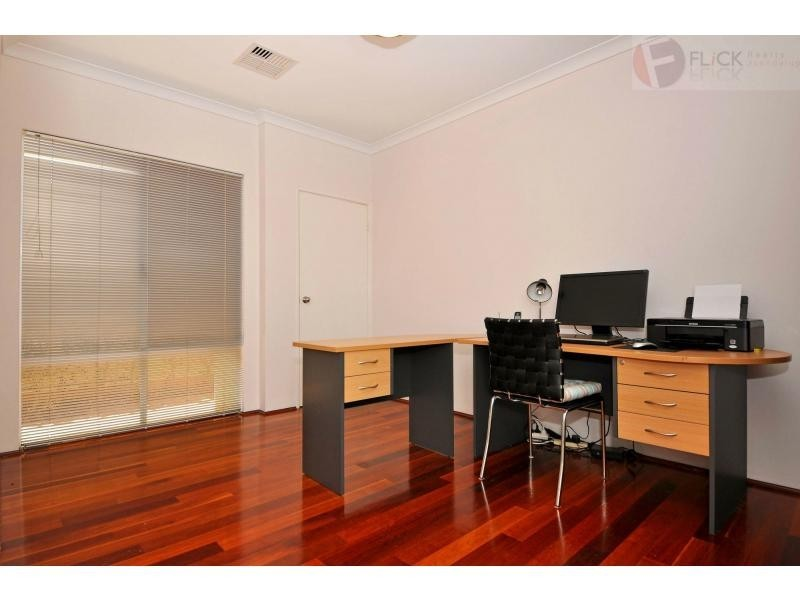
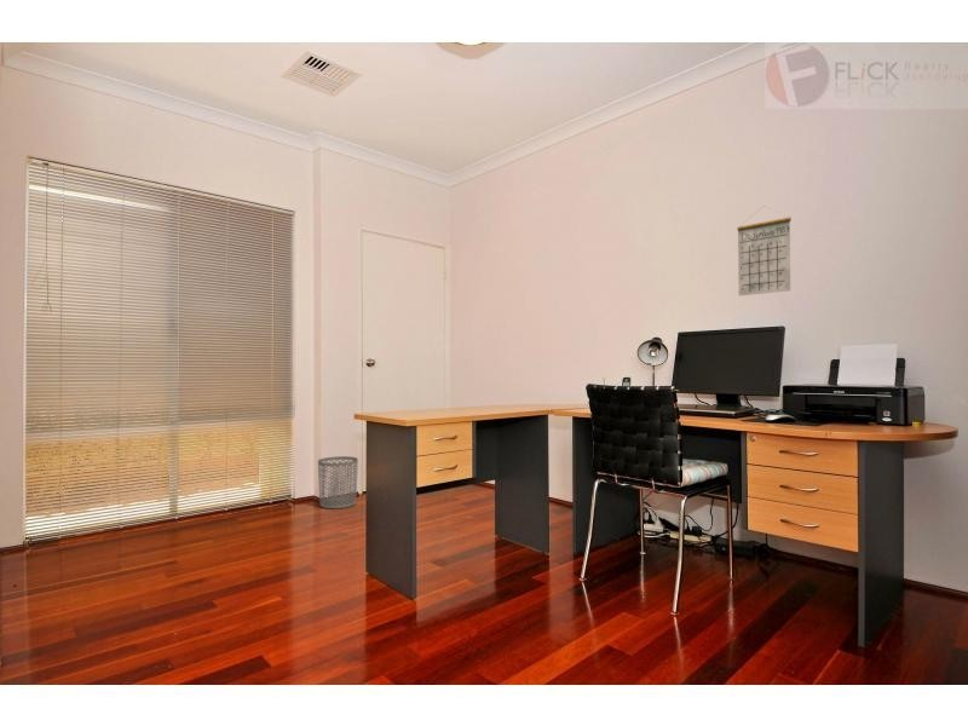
+ calendar (764, 249)
+ waste bin (338, 482)
